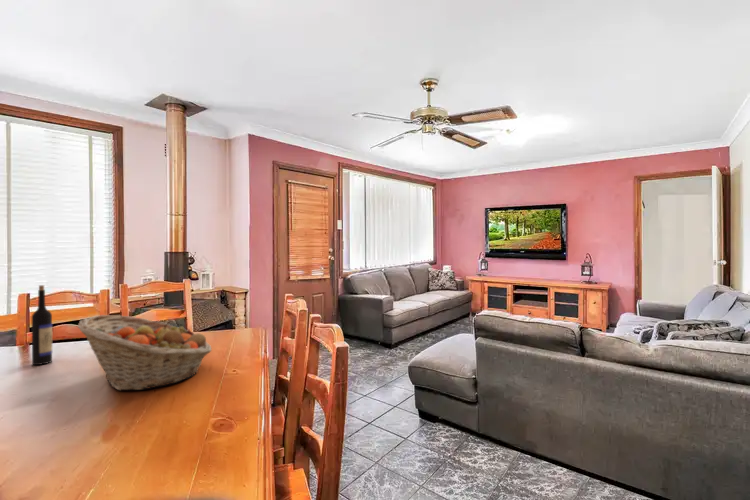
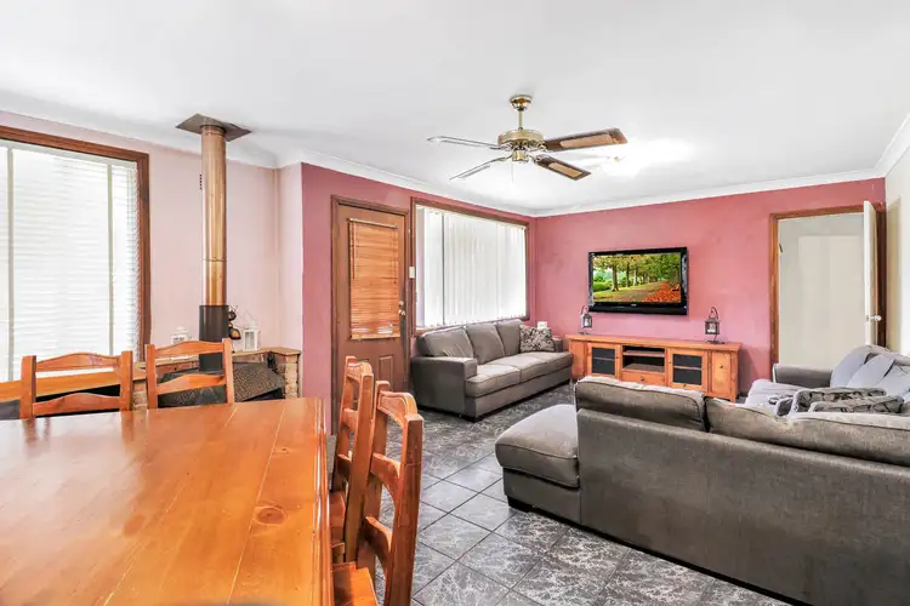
- wine bottle (42, 324)
- fruit basket (149, 344)
